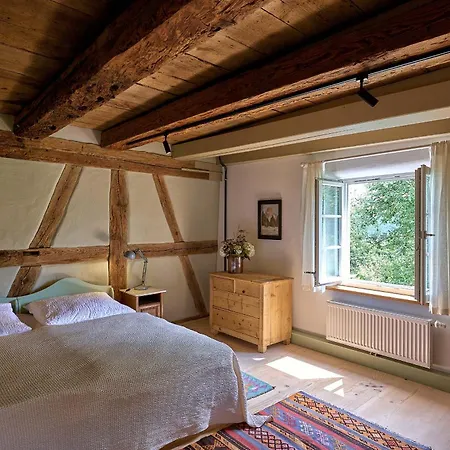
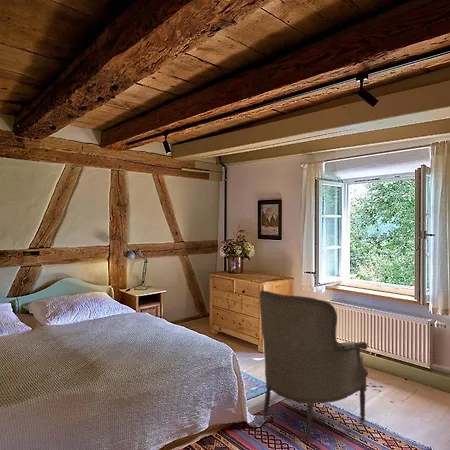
+ armchair (304, 352)
